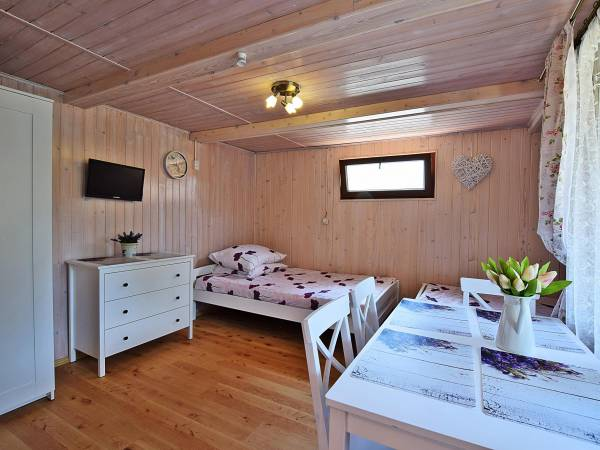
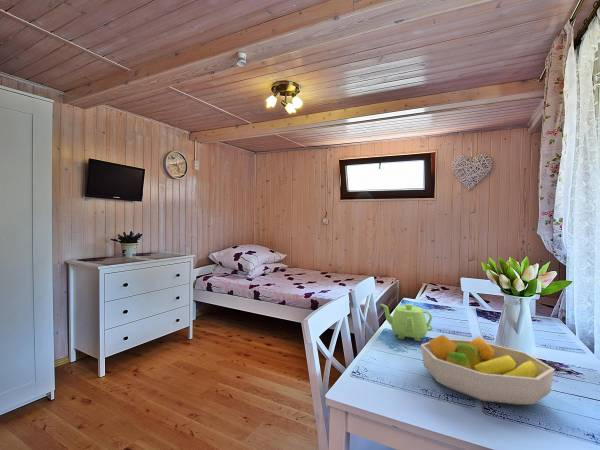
+ fruit bowl (481, 363)
+ teapot (405, 319)
